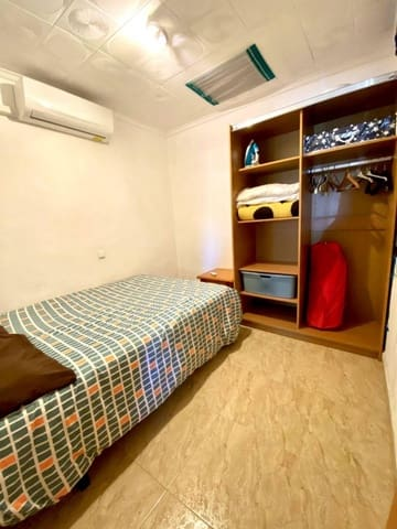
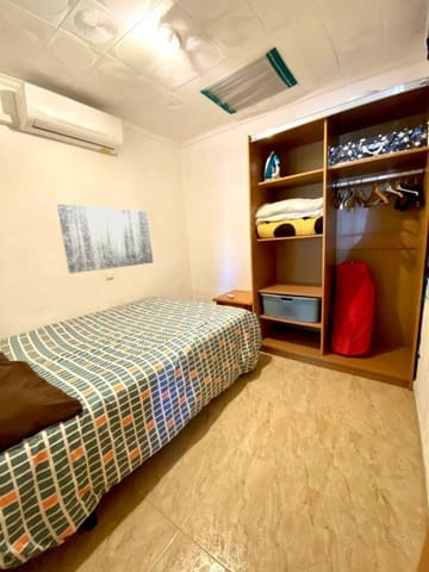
+ wall art (113, 238)
